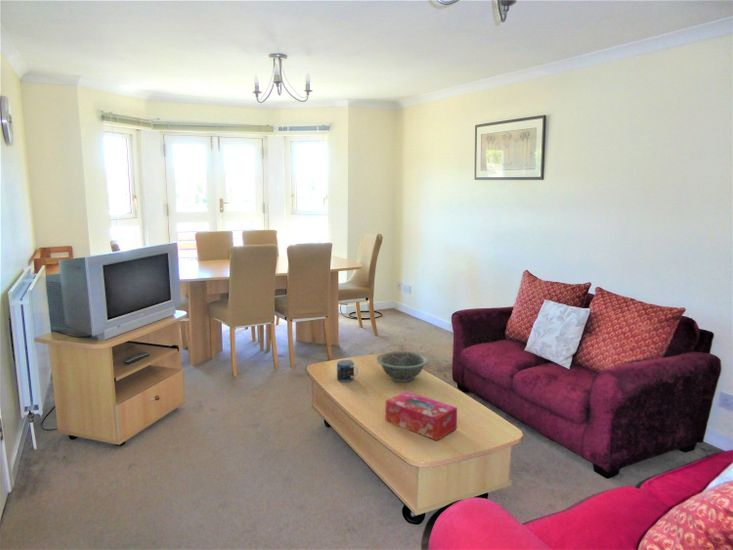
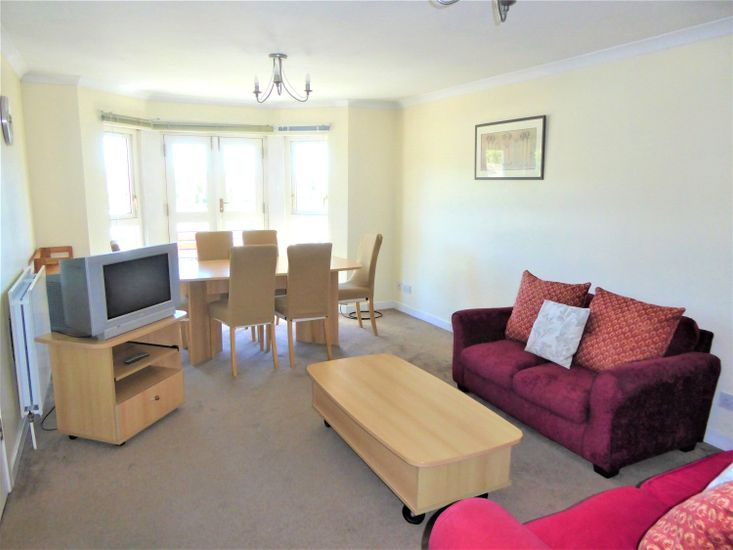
- tissue box (420, 414)
- mug (348, 371)
- decorative bowl (402, 368)
